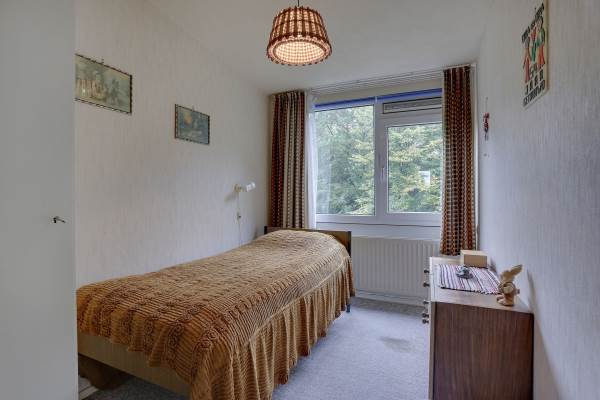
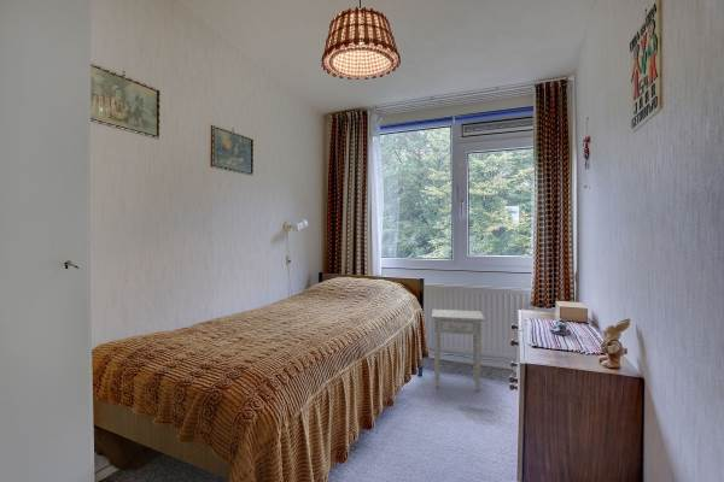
+ nightstand (456, 333)
